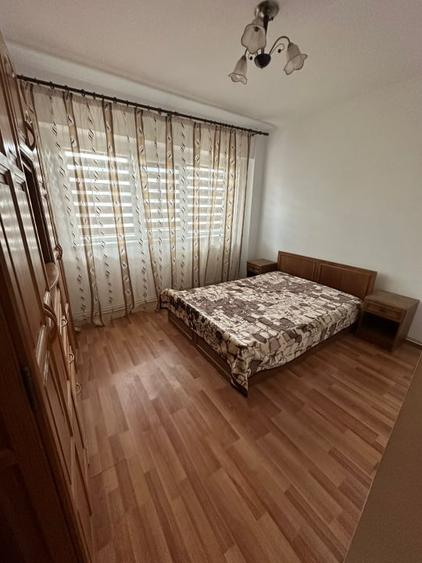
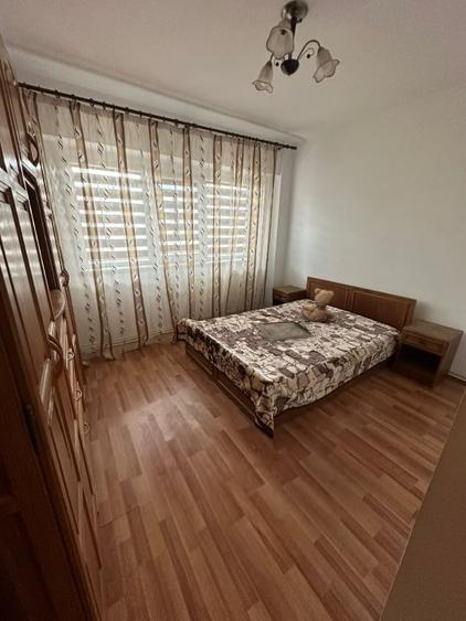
+ teddy bear (318, 303)
+ serving tray (283, 328)
